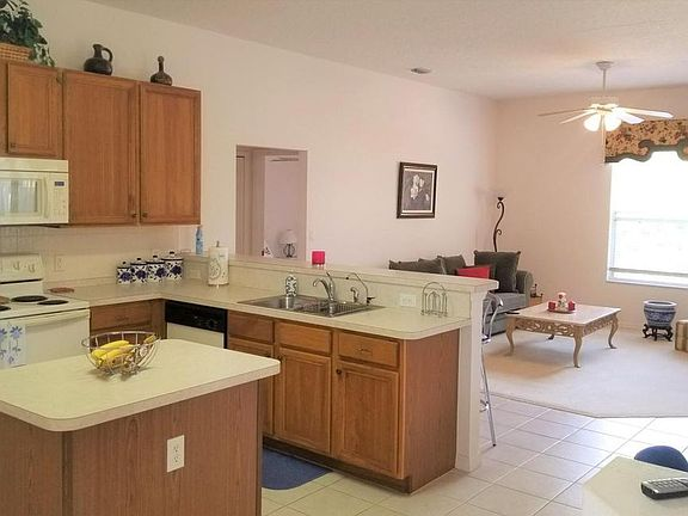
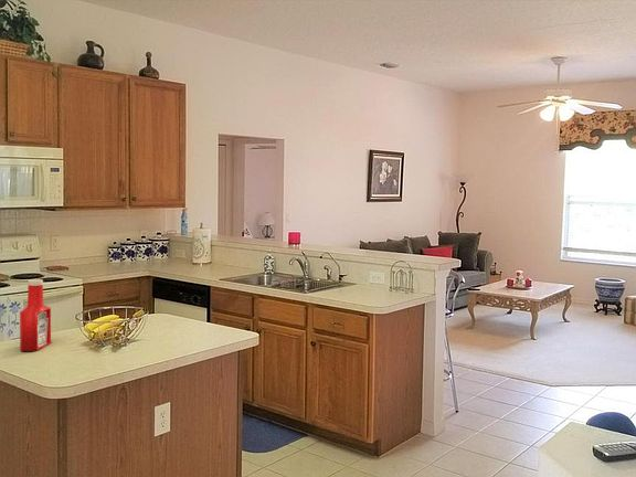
+ soap bottle (35, 312)
